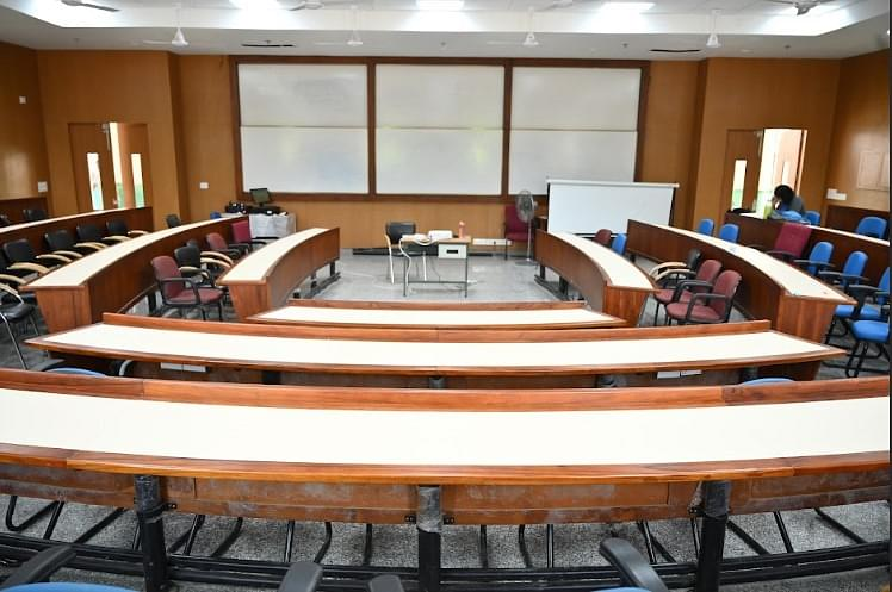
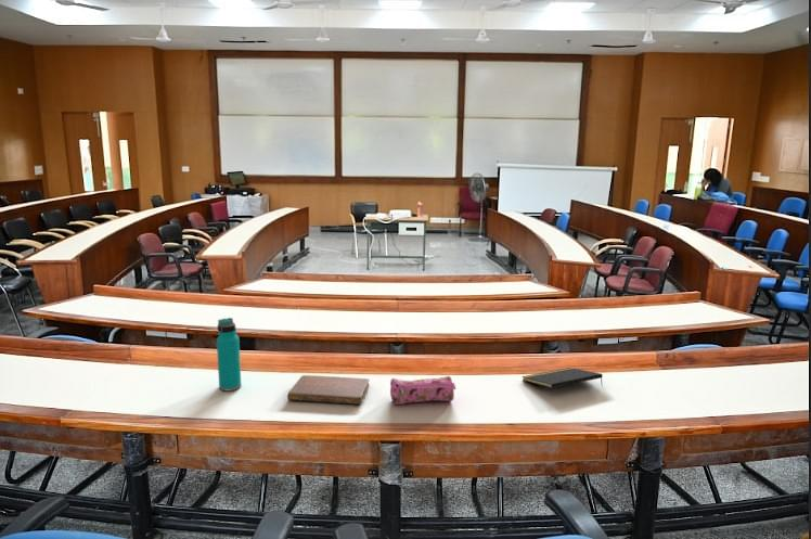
+ notepad (561, 376)
+ water bottle (228, 352)
+ notebook (330, 388)
+ pencil case (422, 389)
